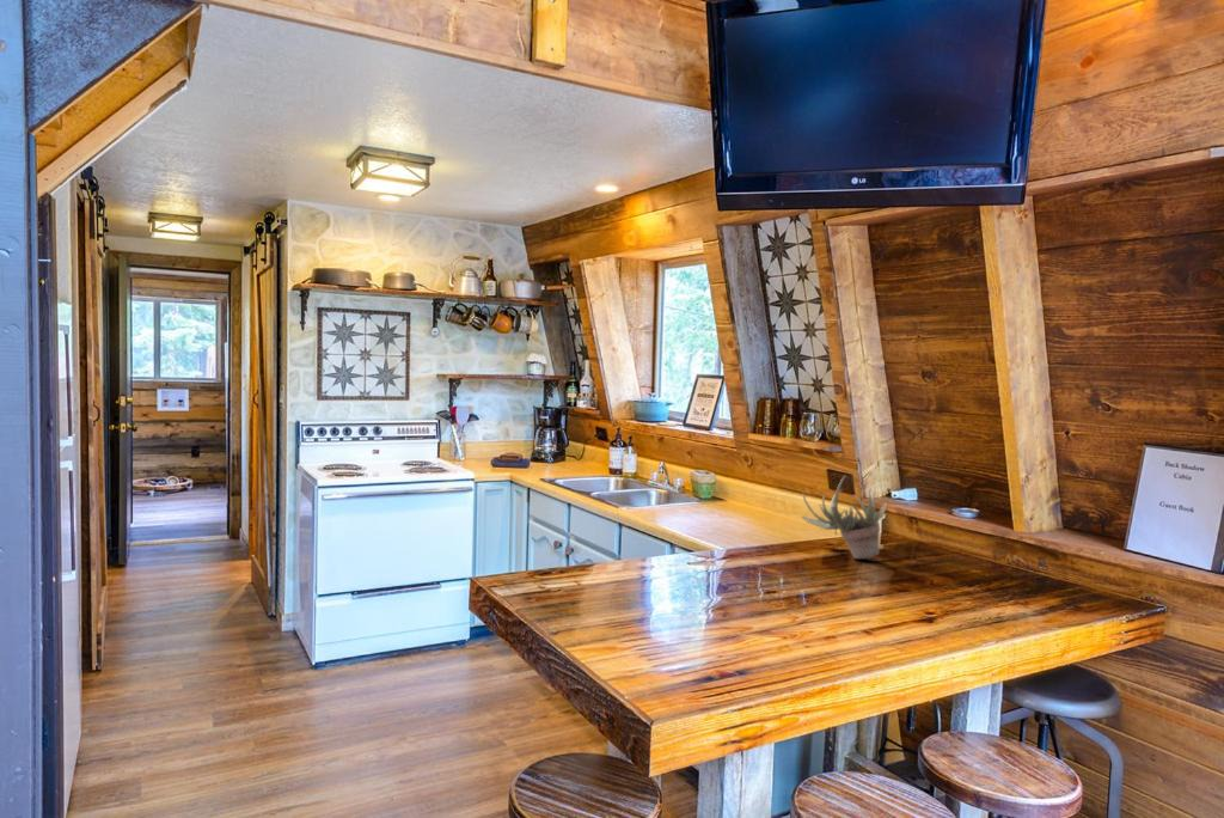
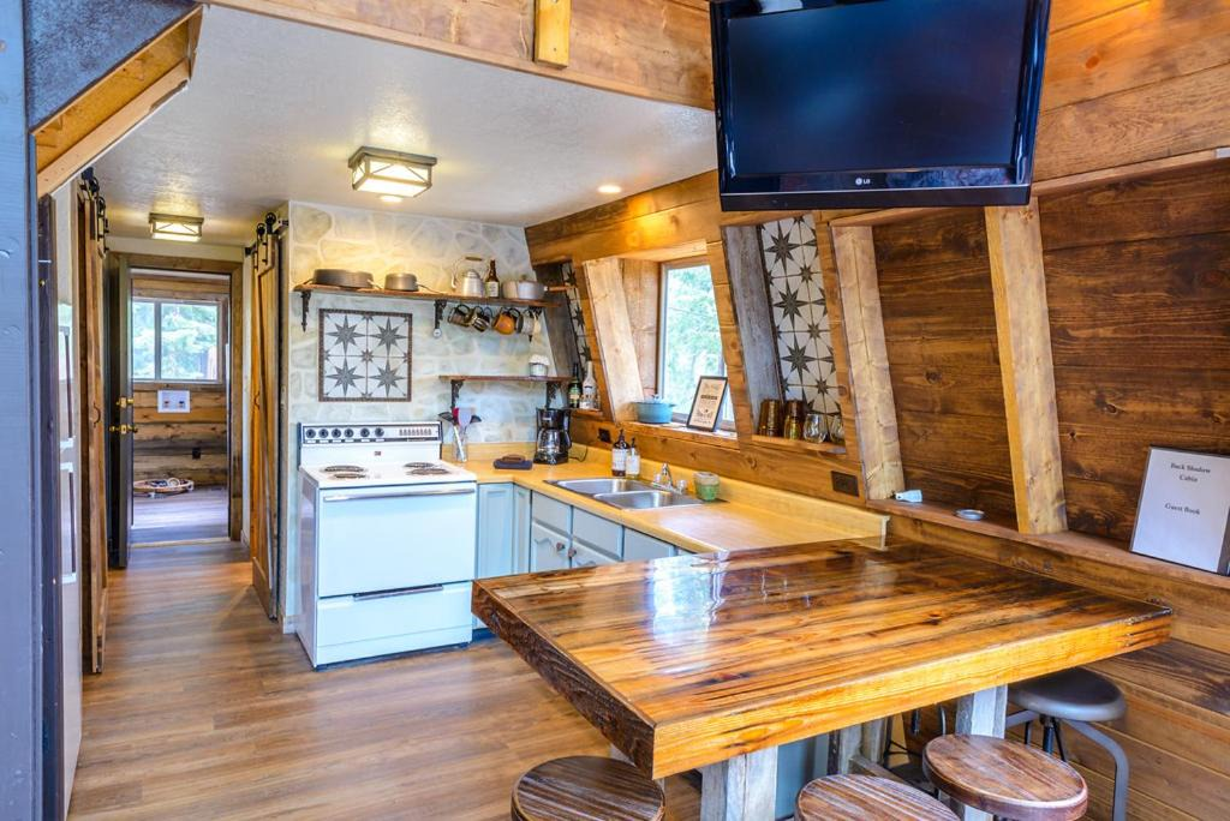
- succulent plant (842, 515)
